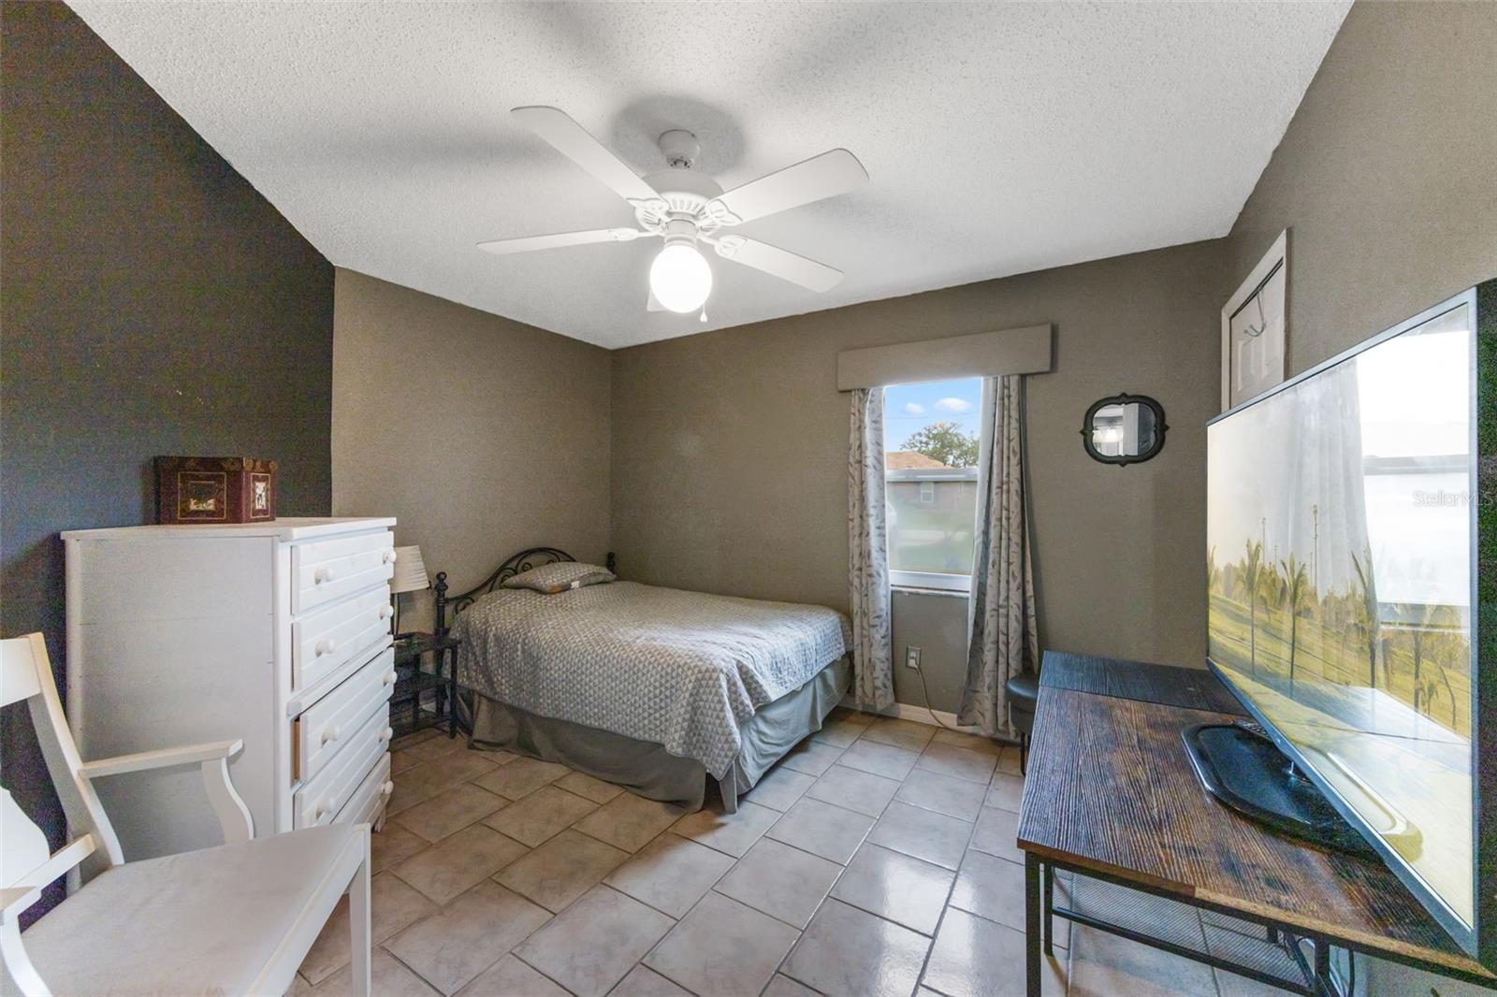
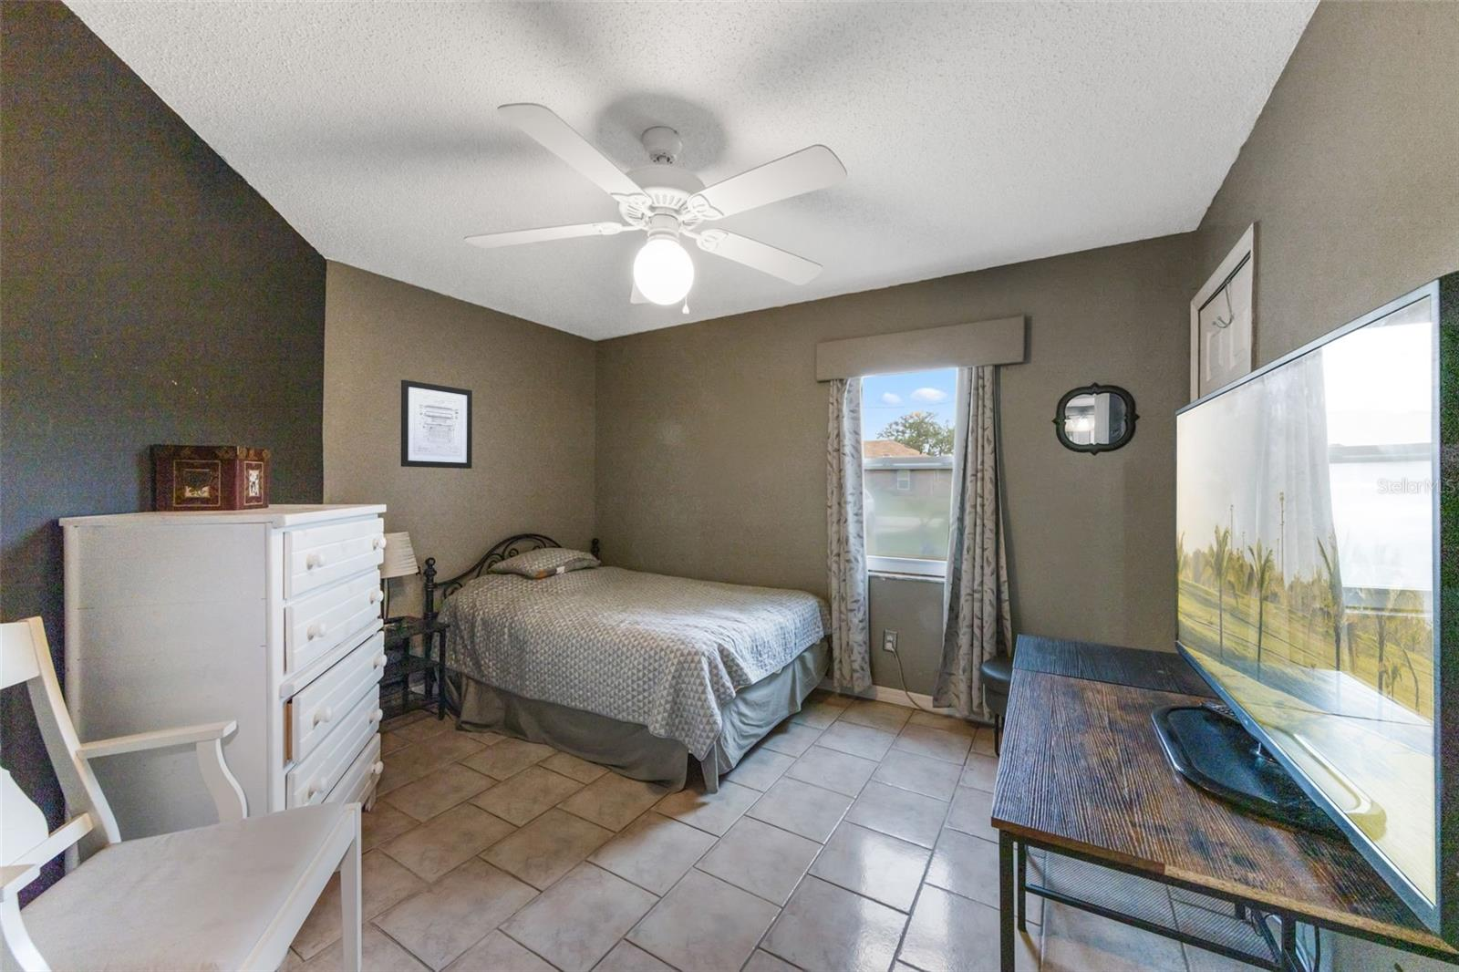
+ wall art (438, 426)
